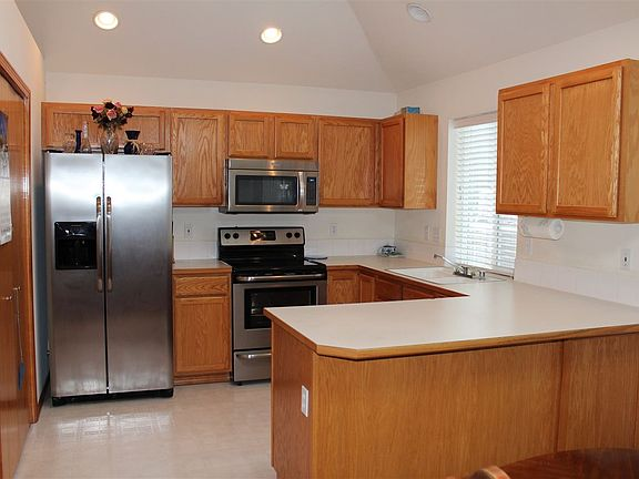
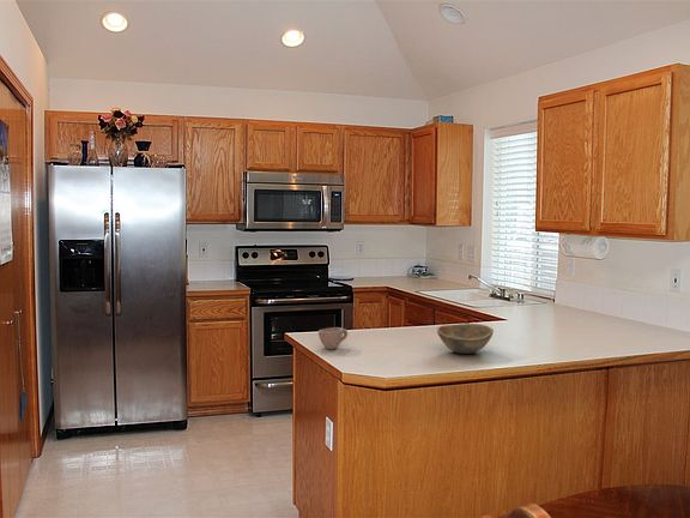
+ cup (333, 338)
+ bowl (464, 339)
